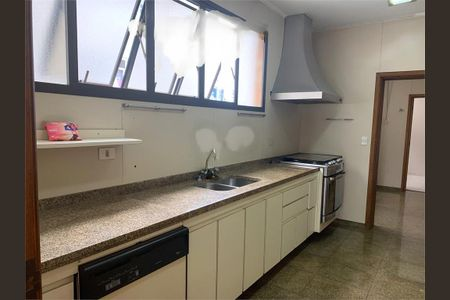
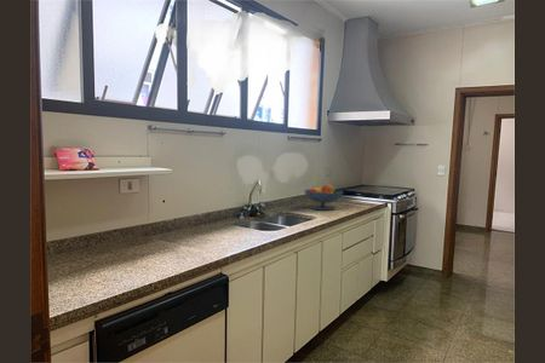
+ fruit bowl (322, 196)
